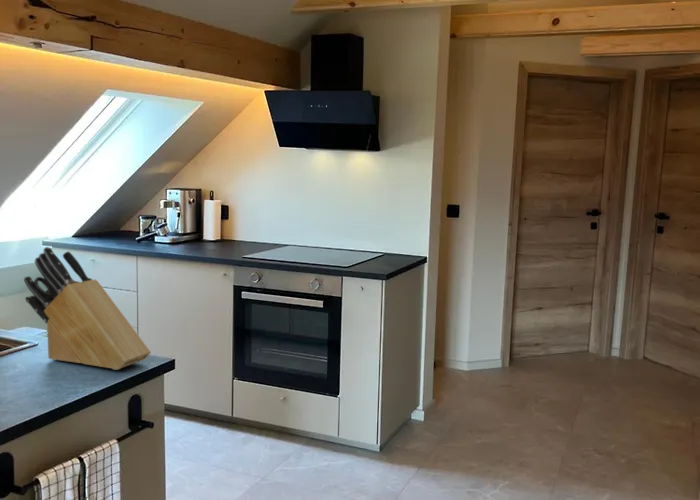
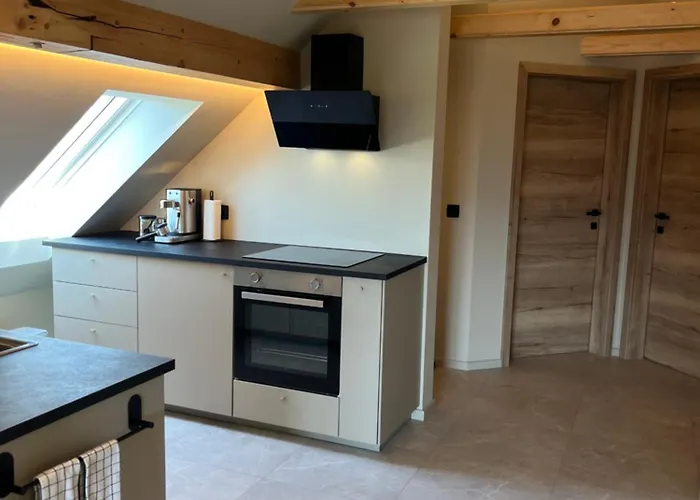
- knife block (85, 304)
